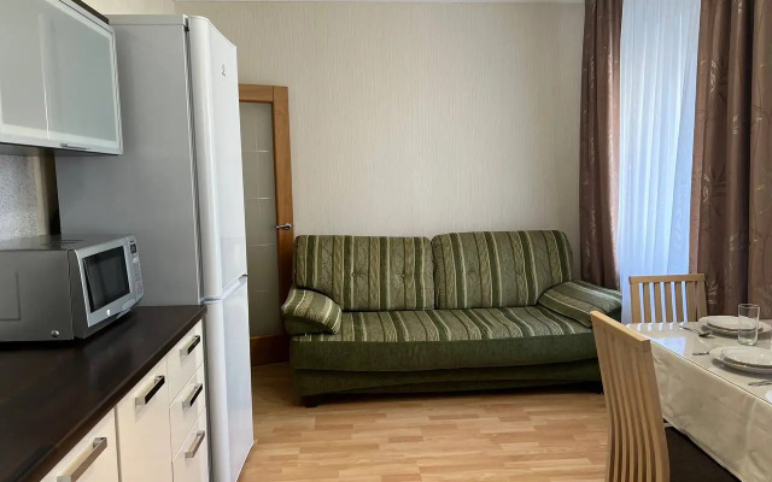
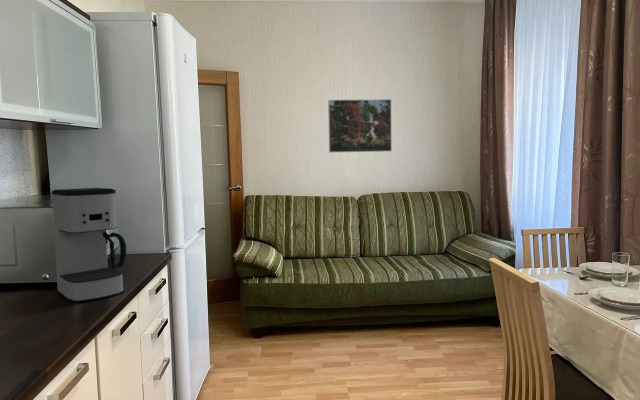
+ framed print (360, 125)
+ coffee maker (93, 240)
